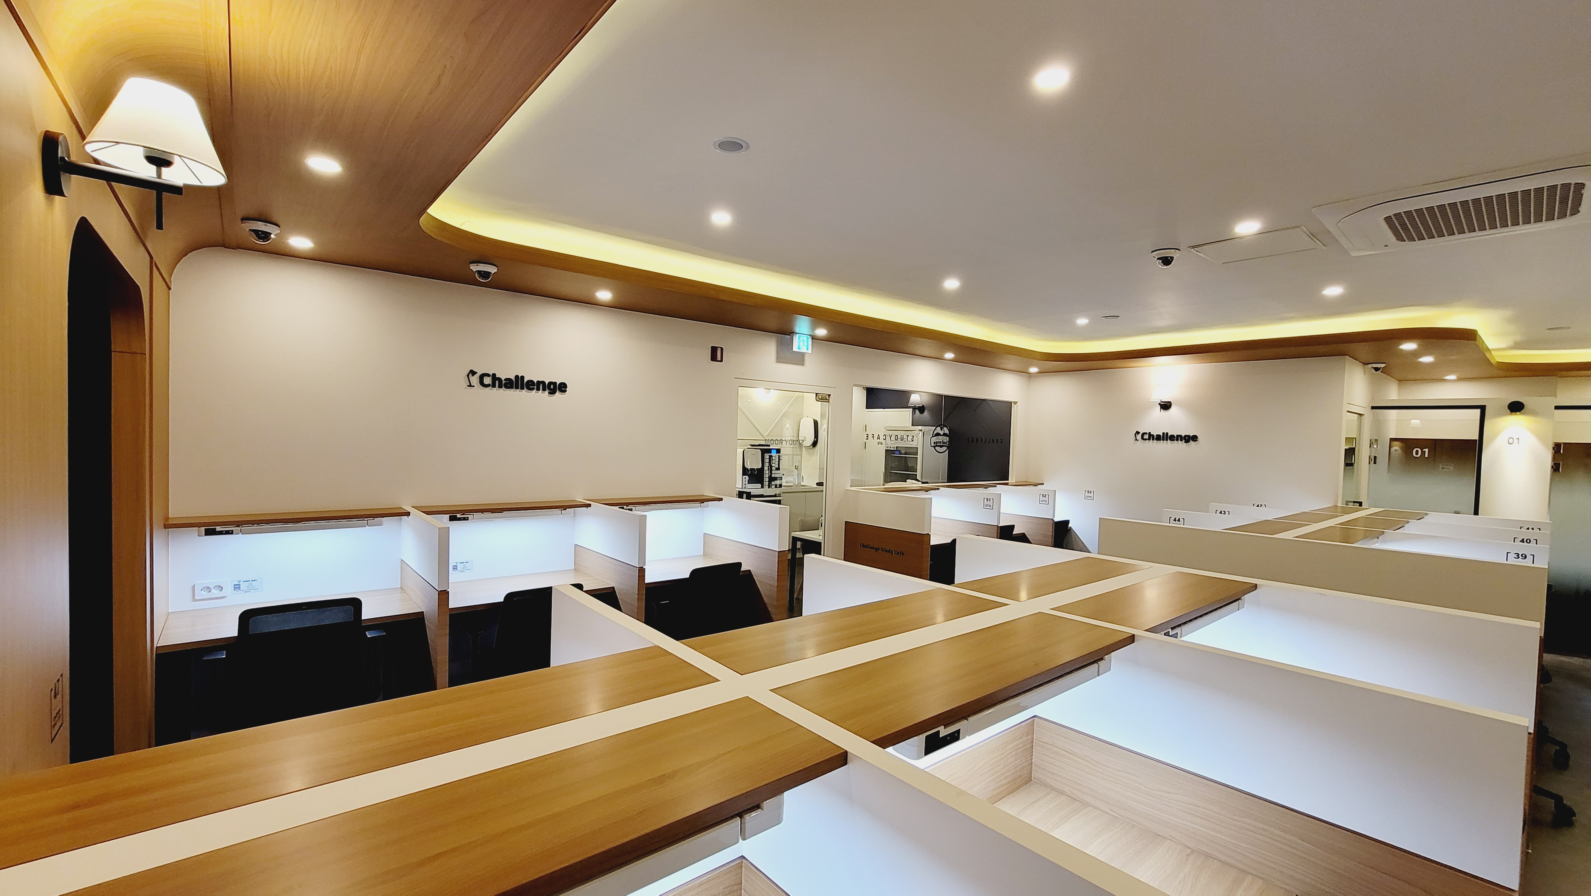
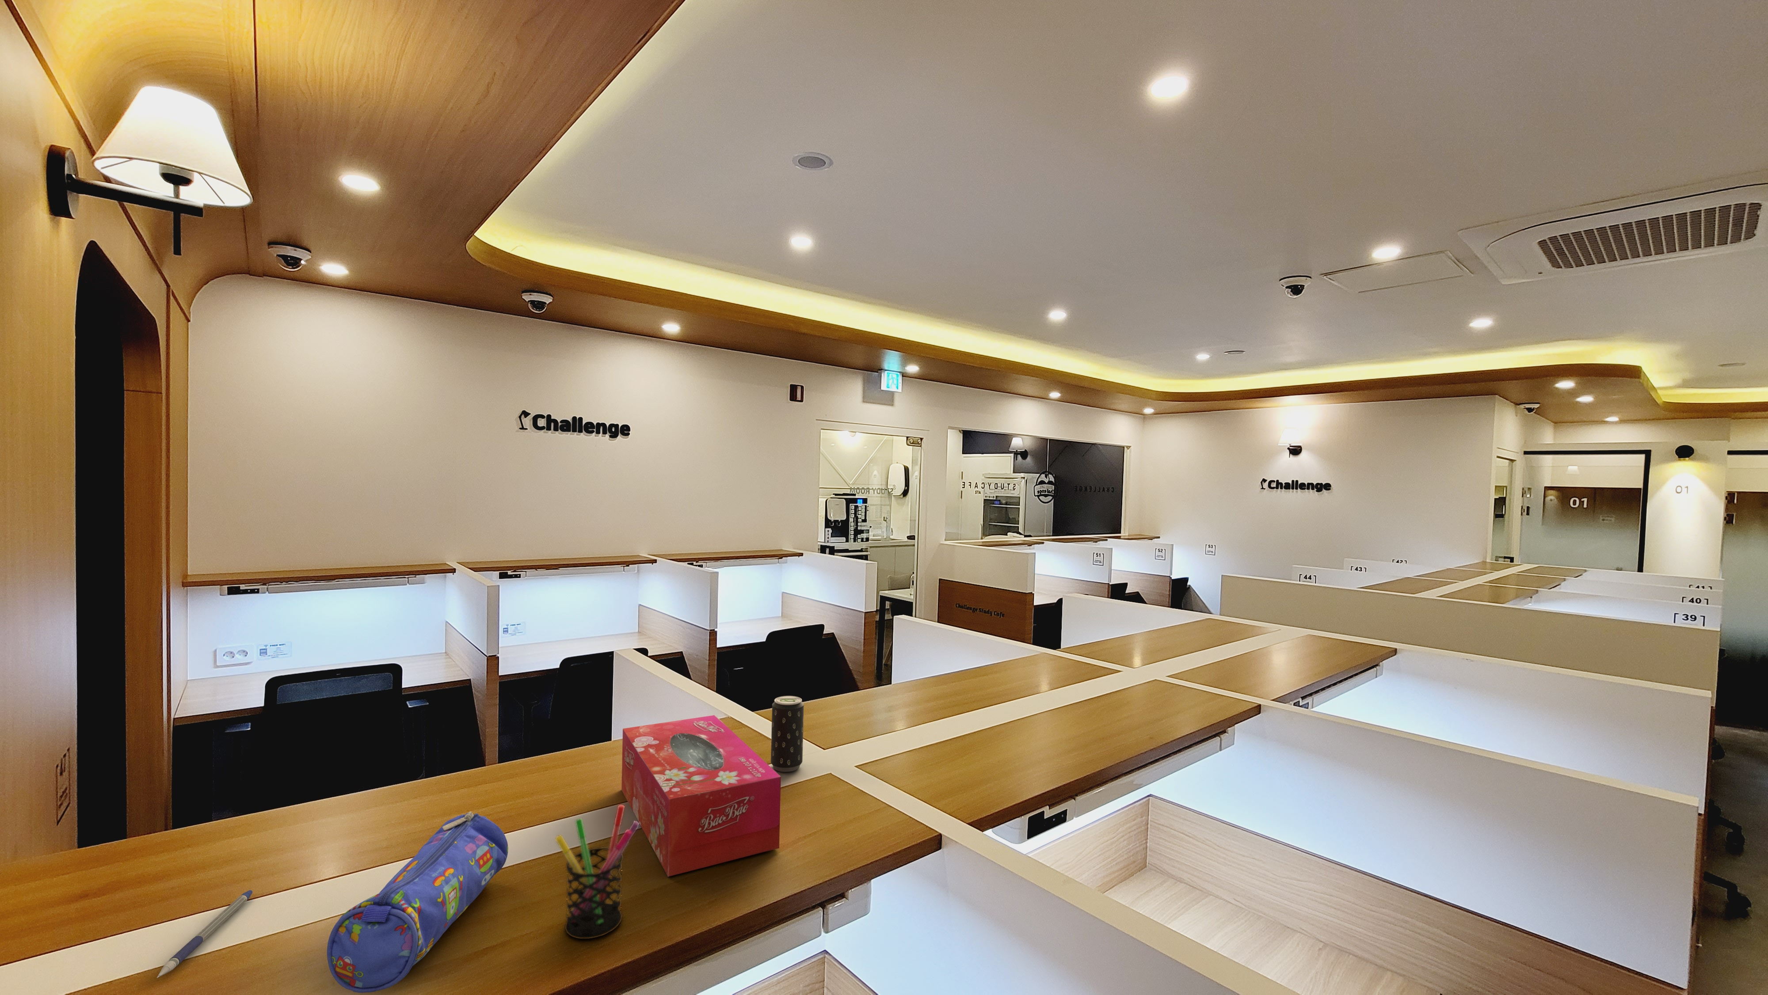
+ beverage can (787, 733)
+ pencil case (430, 887)
+ pen holder (595, 865)
+ pen (208, 931)
+ tissue box (695, 784)
